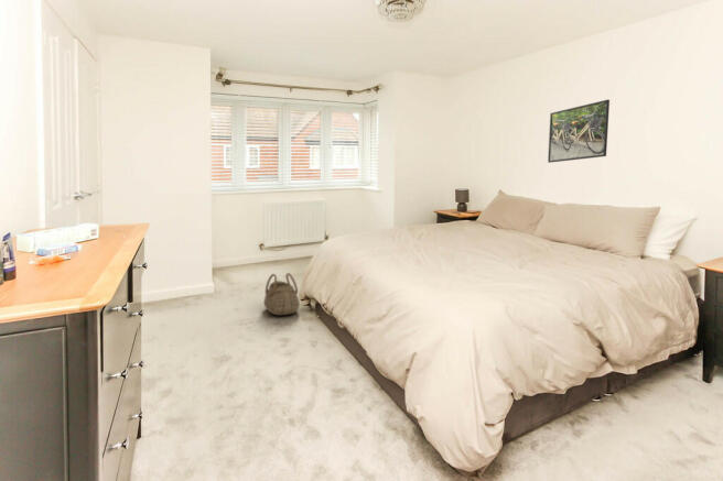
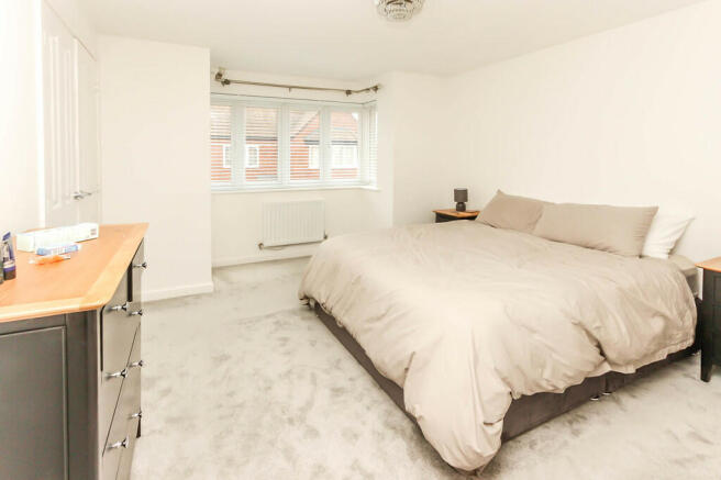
- basket (281, 292)
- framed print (576, 133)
